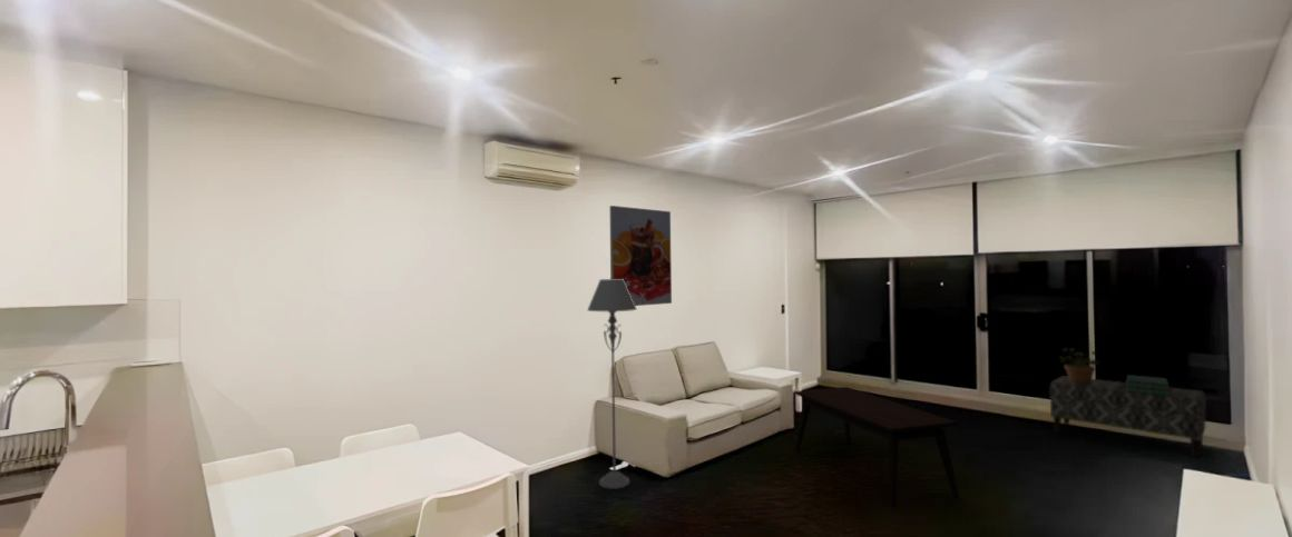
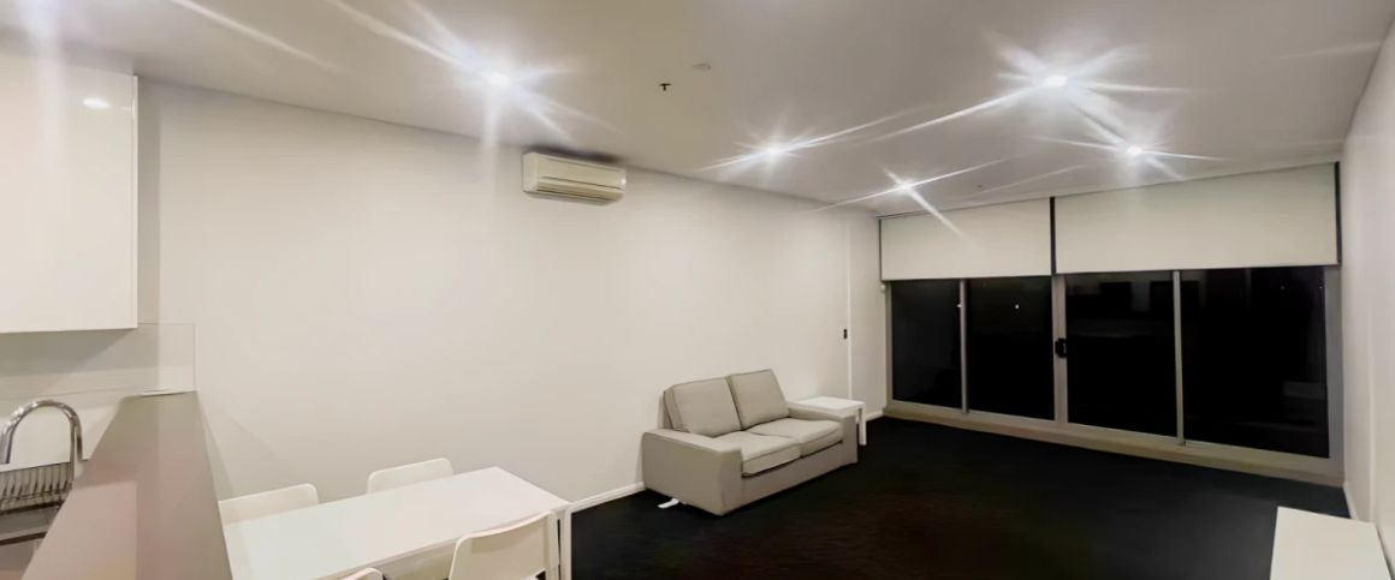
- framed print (642, 257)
- bench (1124, 412)
- potted plant (1076, 365)
- floor lamp (613, 380)
- stack of books (1147, 384)
- coffee table (869, 430)
